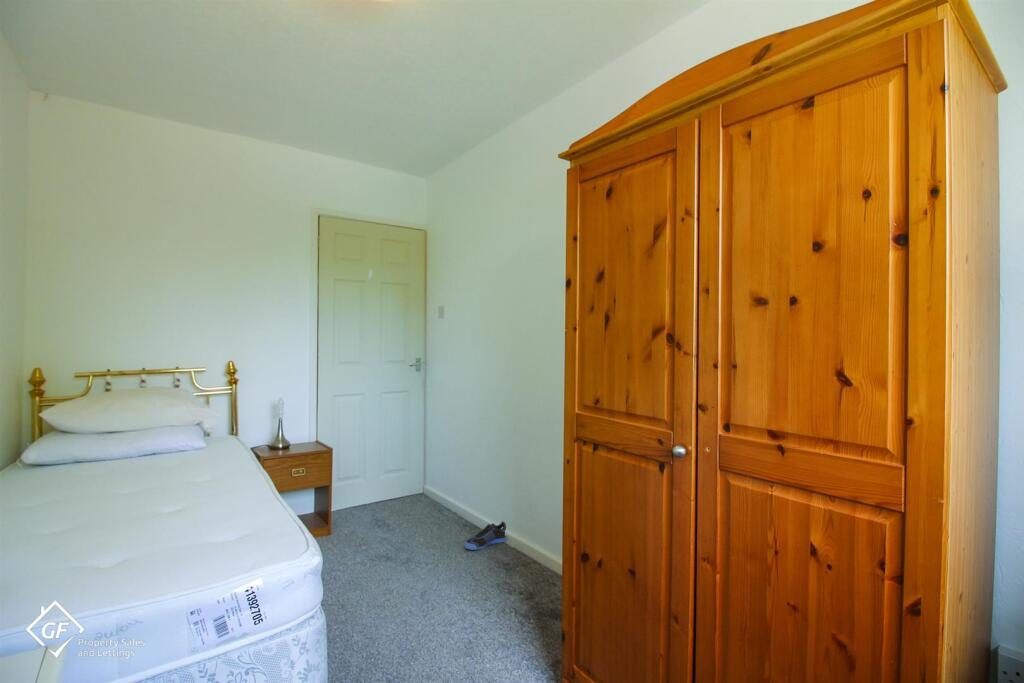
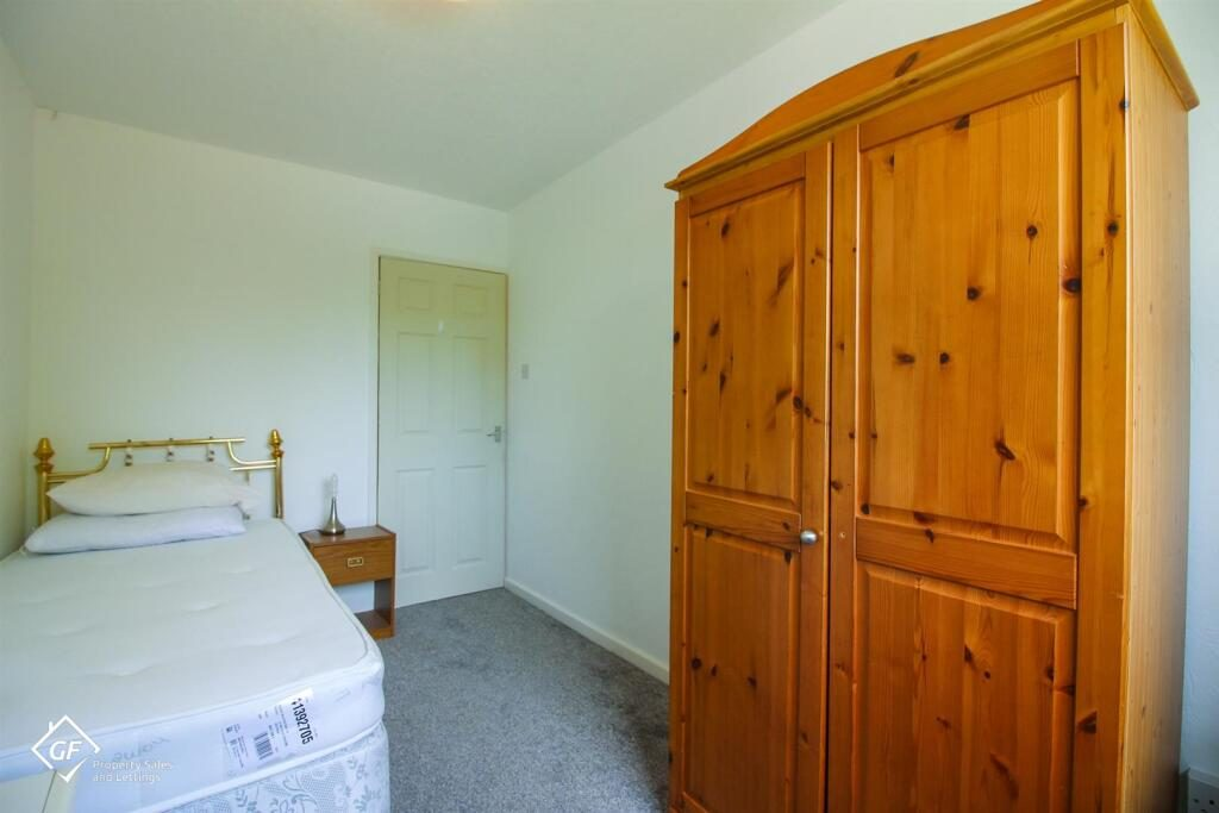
- sneaker (486, 534)
